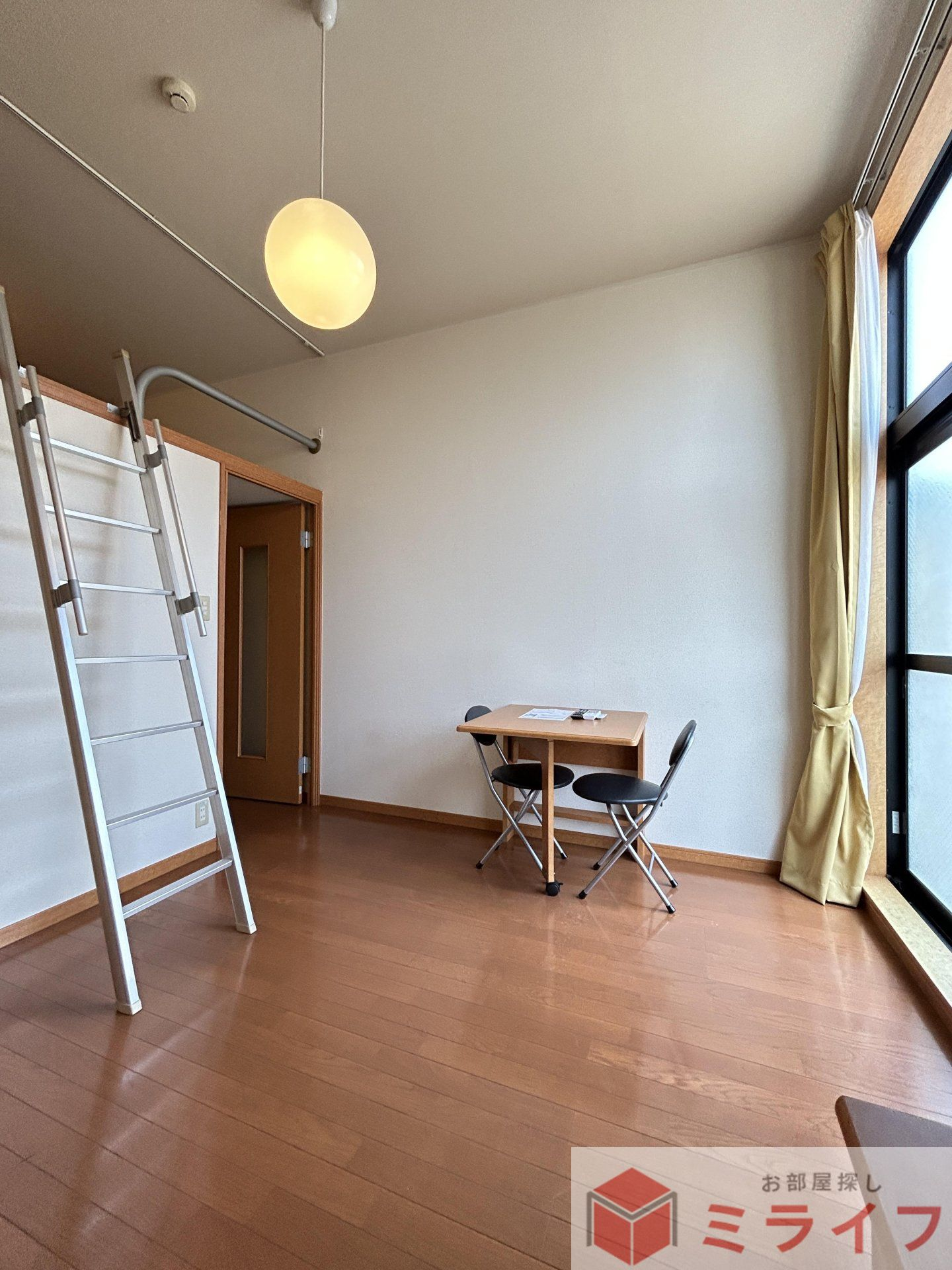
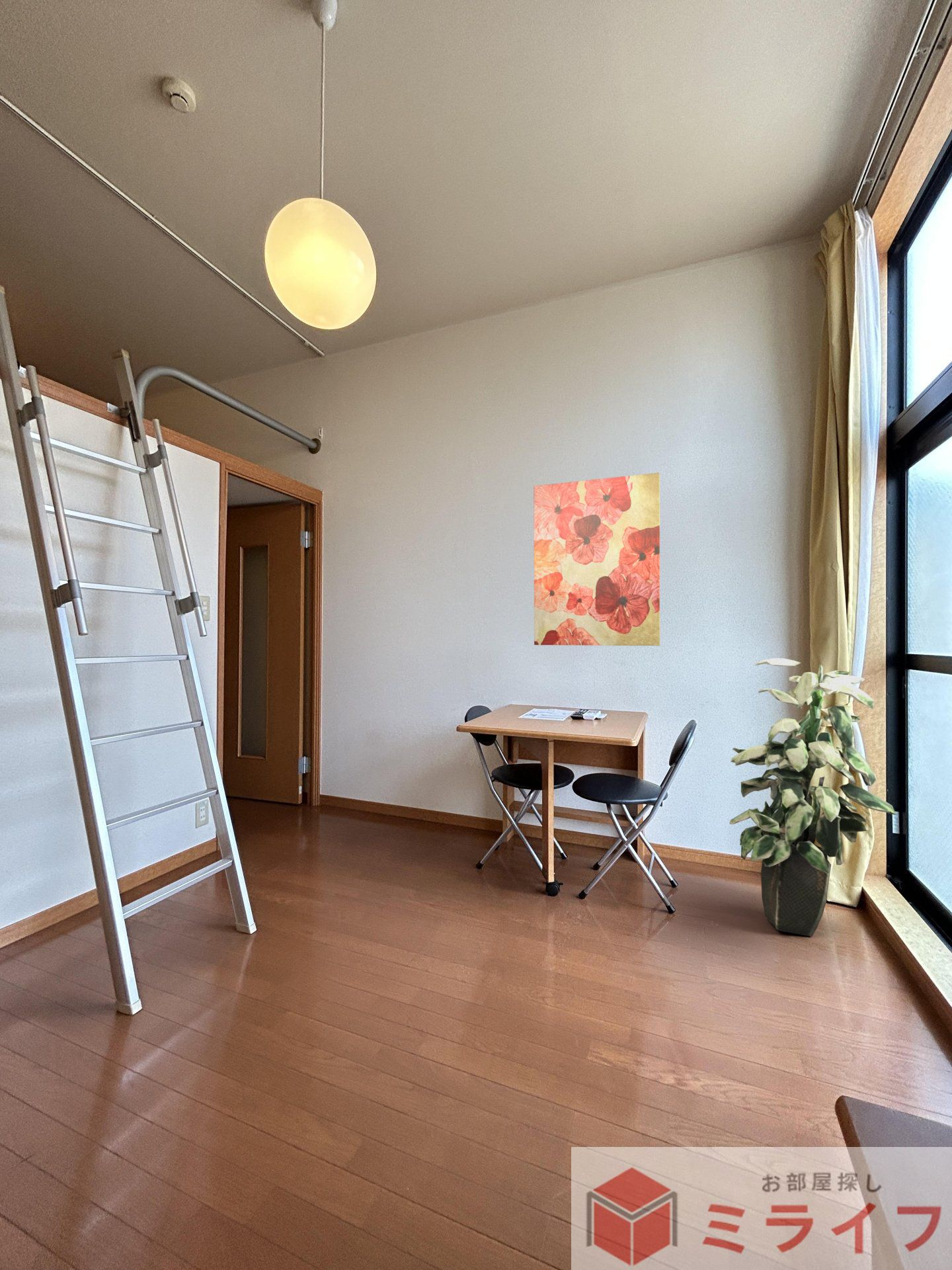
+ indoor plant (797, 791)
+ wall art (594, 562)
